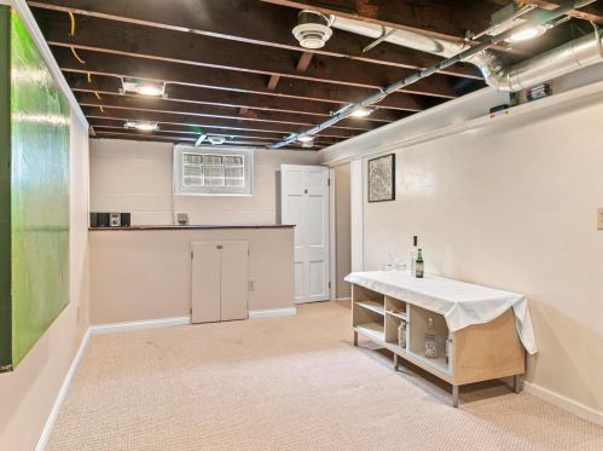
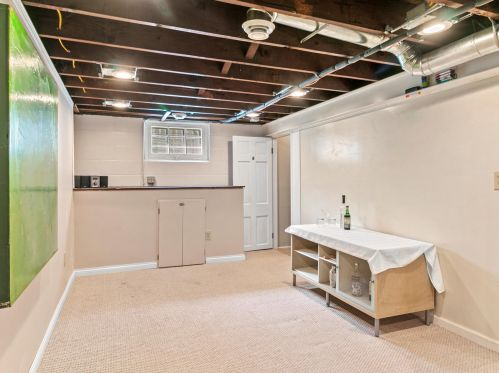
- wall art (381, 179)
